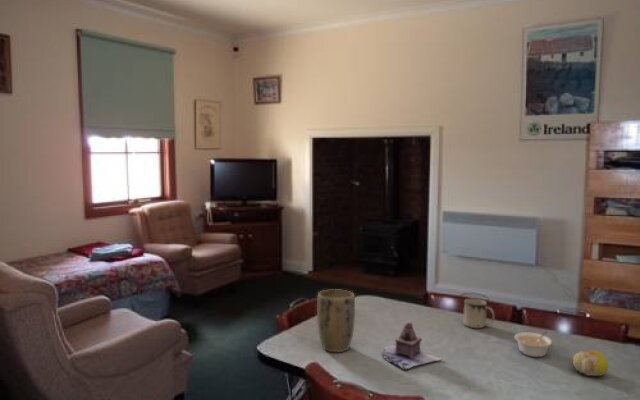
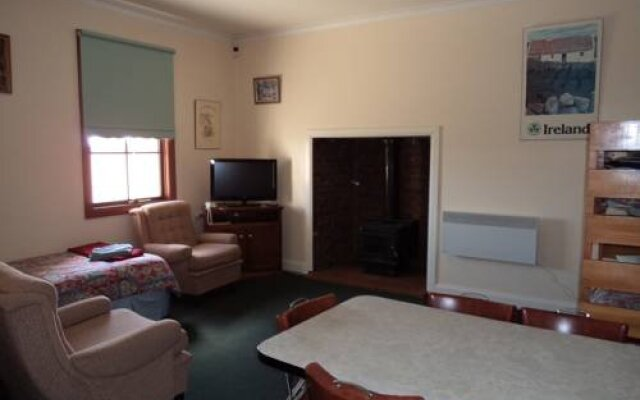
- plant pot (335, 320)
- legume (532, 343)
- teapot (406, 339)
- mug (478, 314)
- fruit (589, 362)
